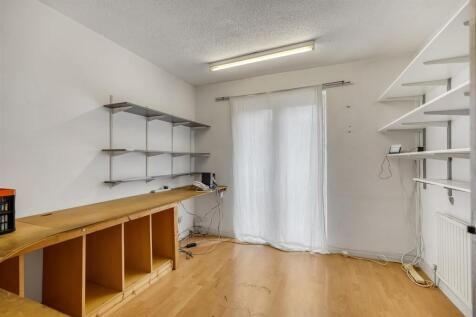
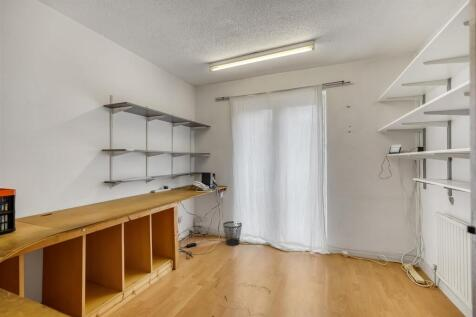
+ wastebasket (232, 233)
